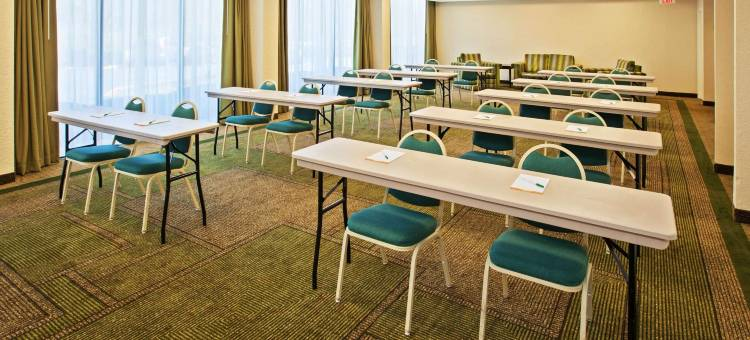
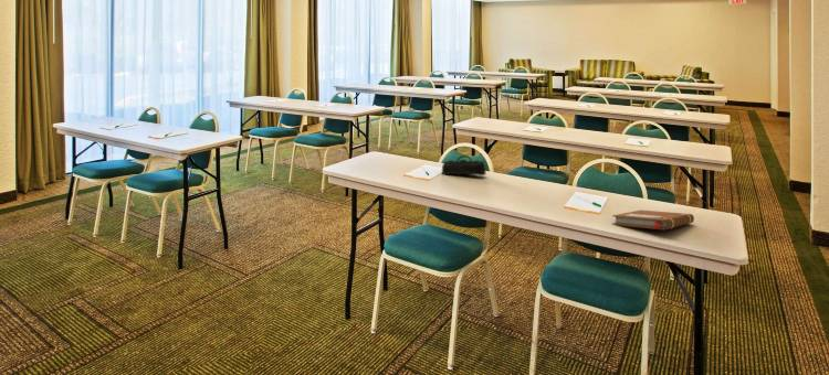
+ notebook (652, 219)
+ pencil case (463, 164)
